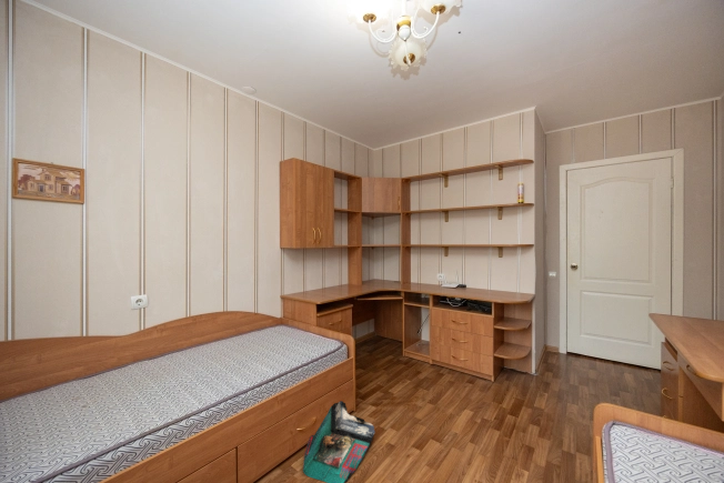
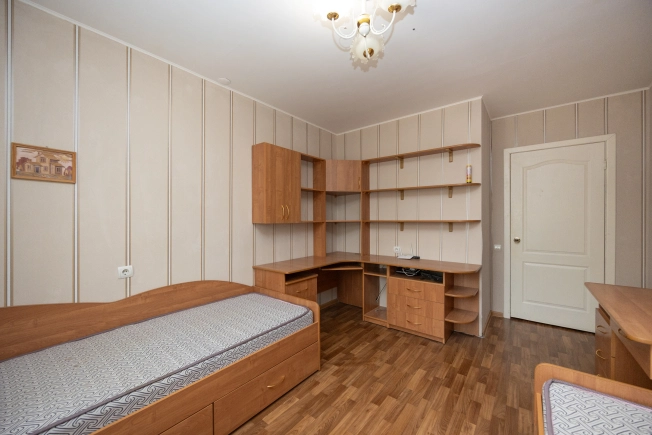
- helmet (341, 434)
